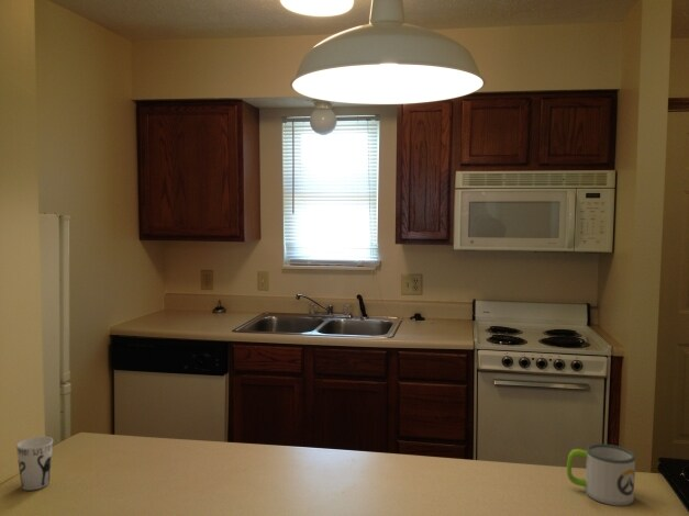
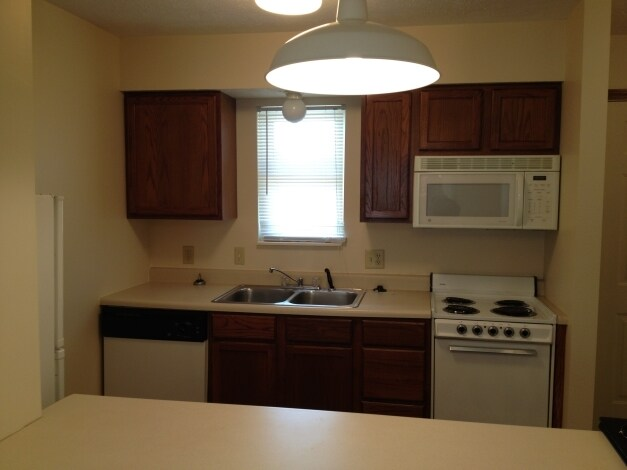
- cup (35, 463)
- mug (600, 471)
